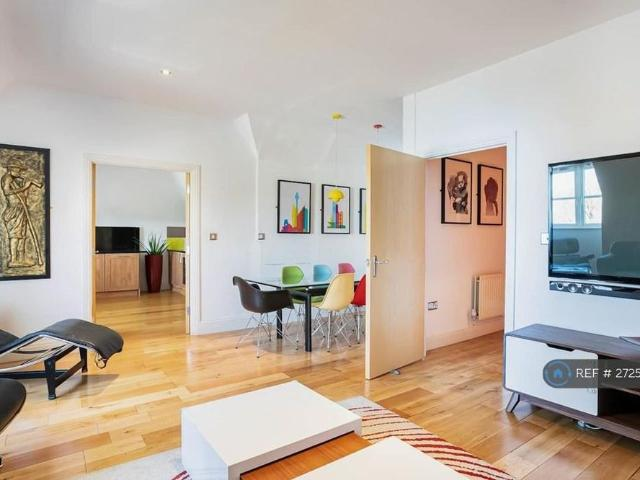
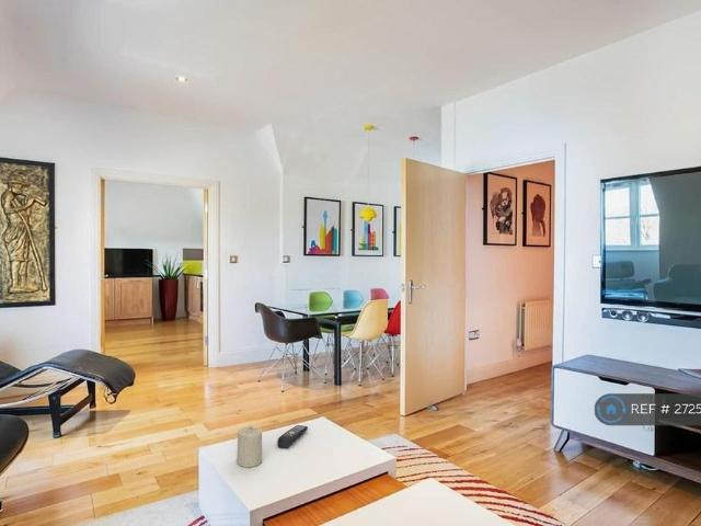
+ remote control (292, 434)
+ candle (249, 443)
